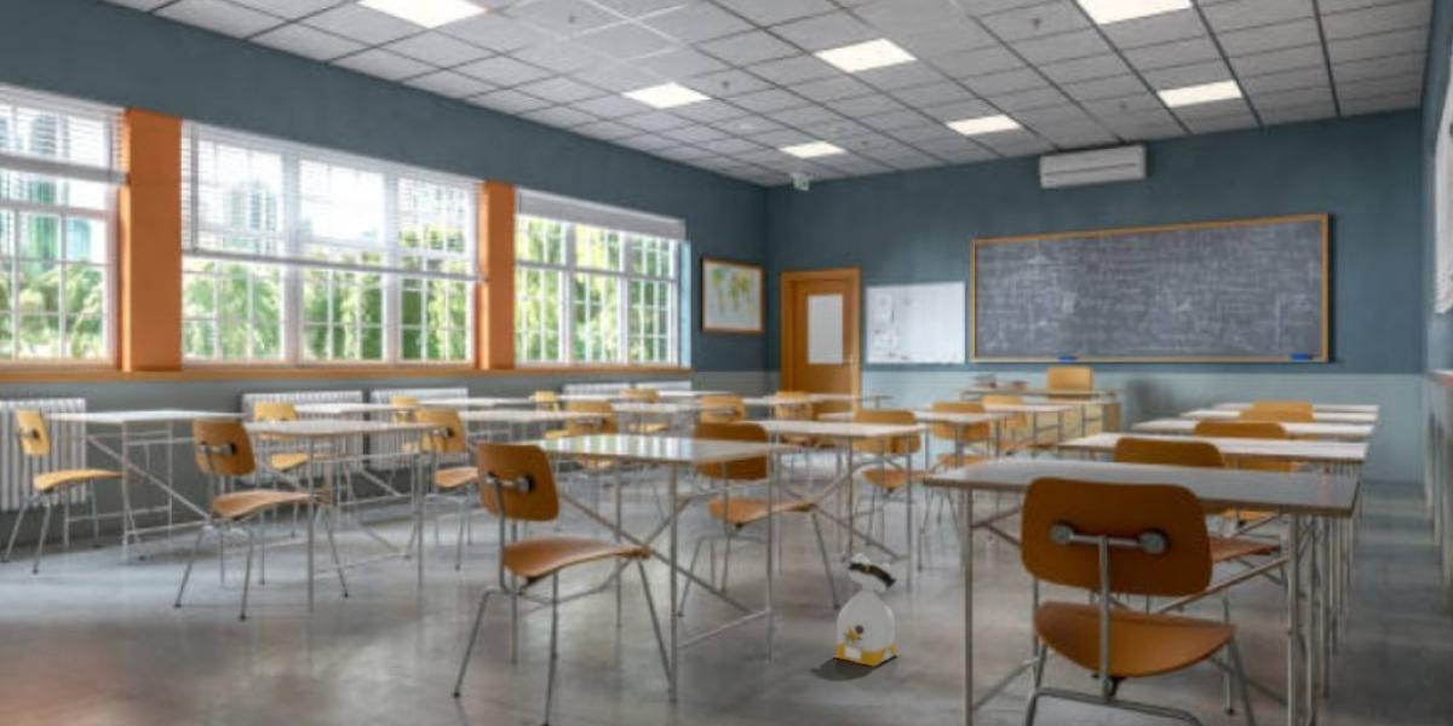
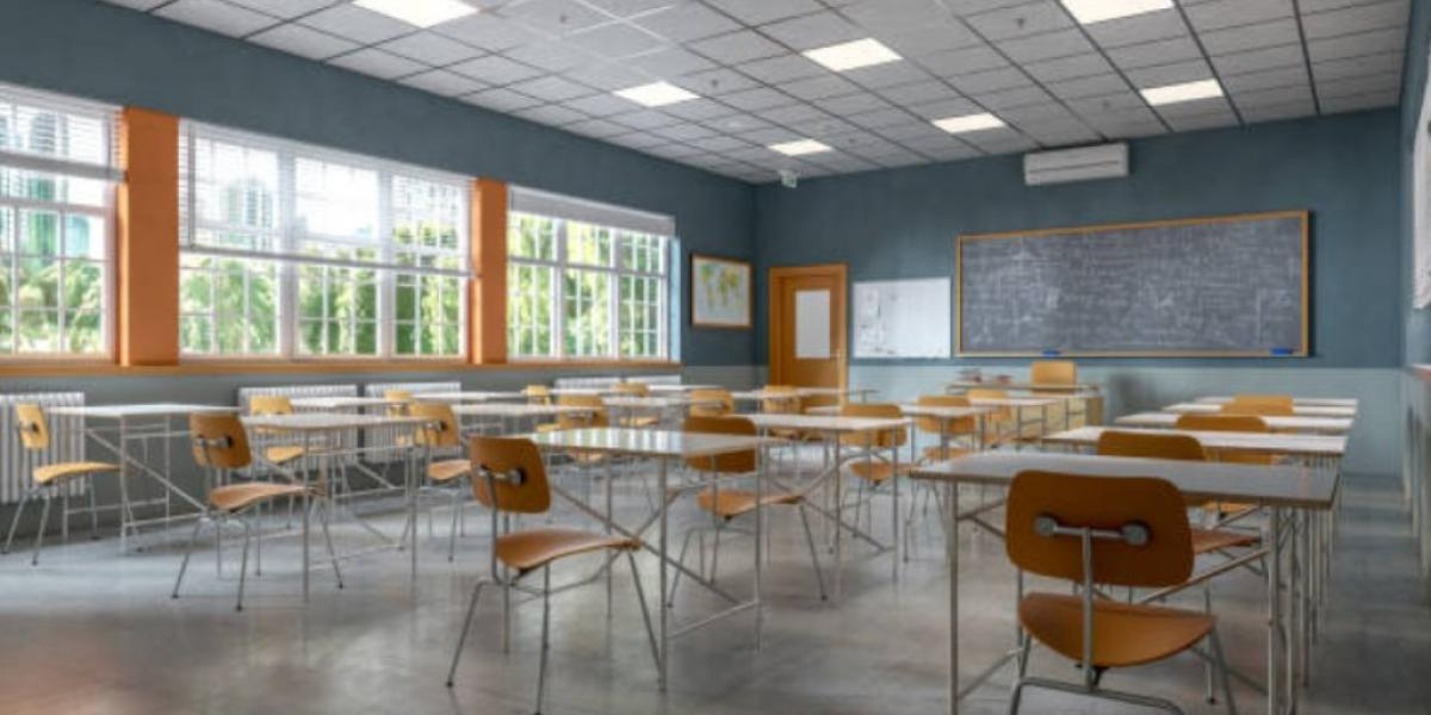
- bag (866, 605)
